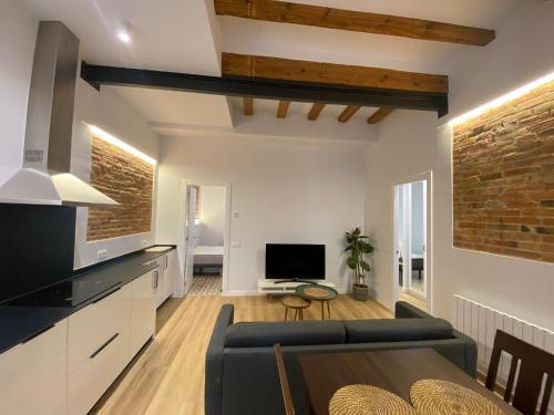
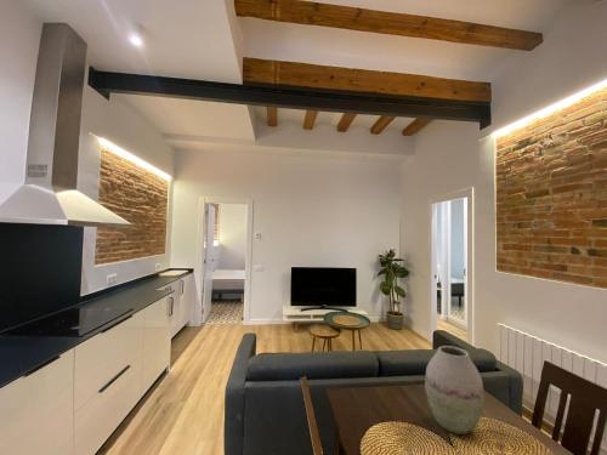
+ vase (453, 387)
